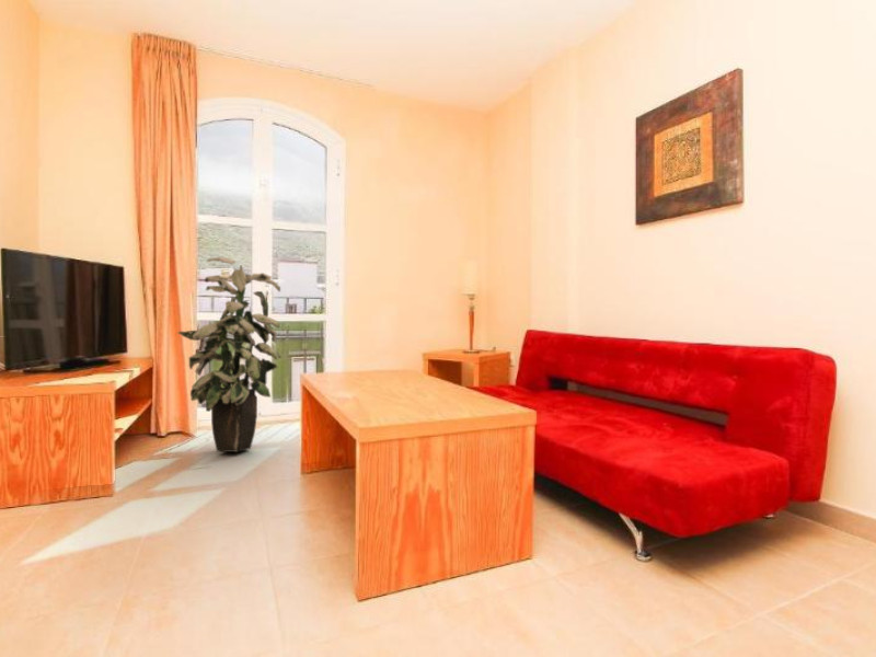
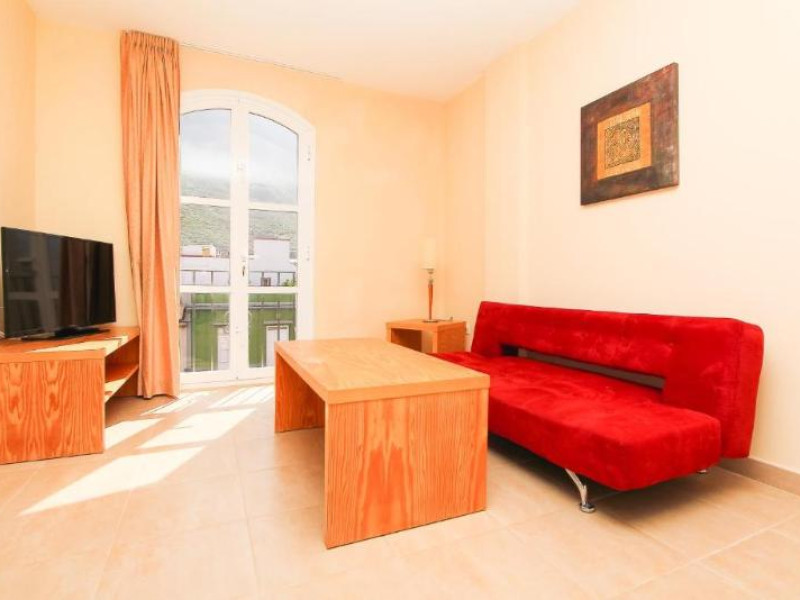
- indoor plant (231, 354)
